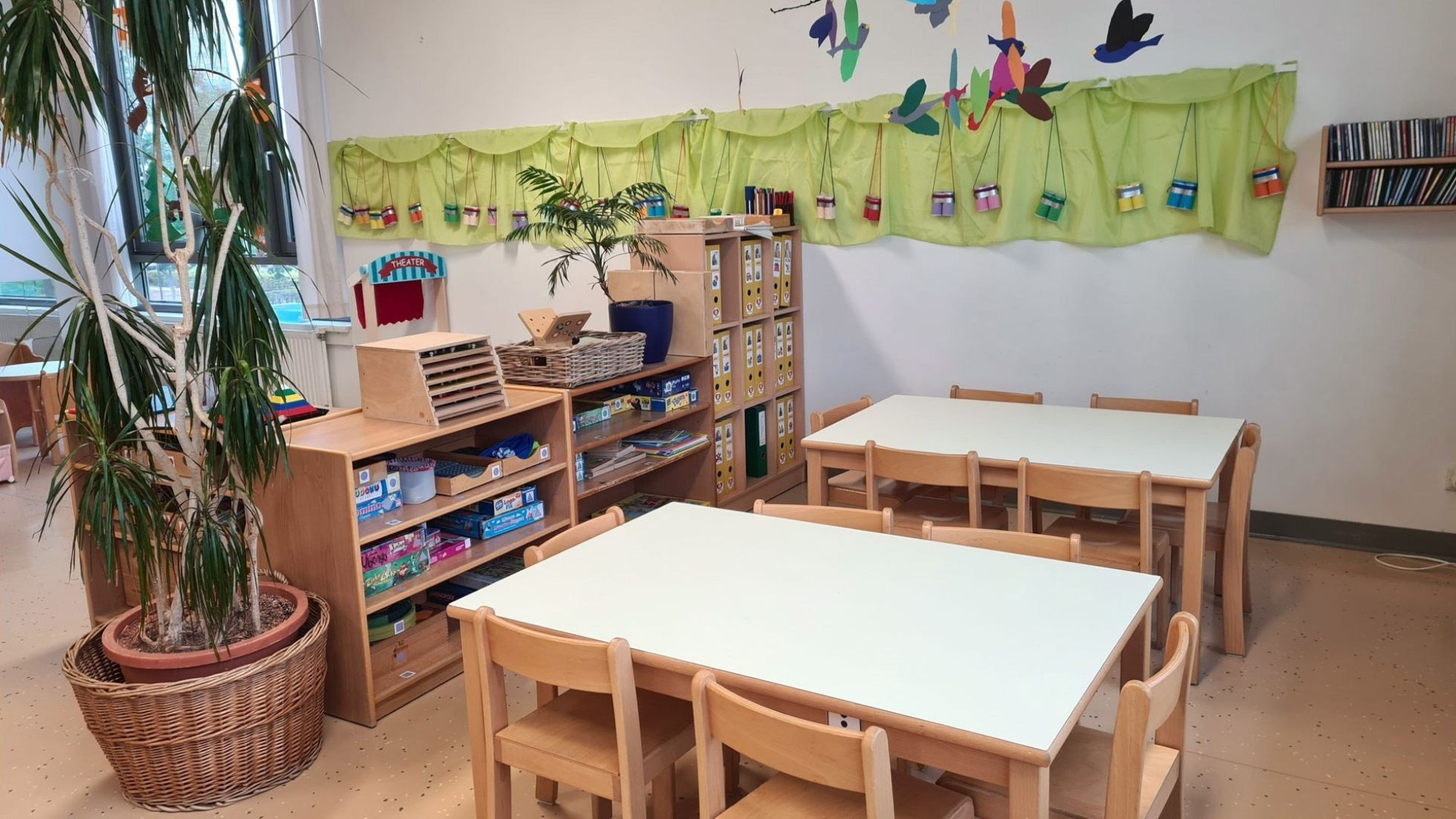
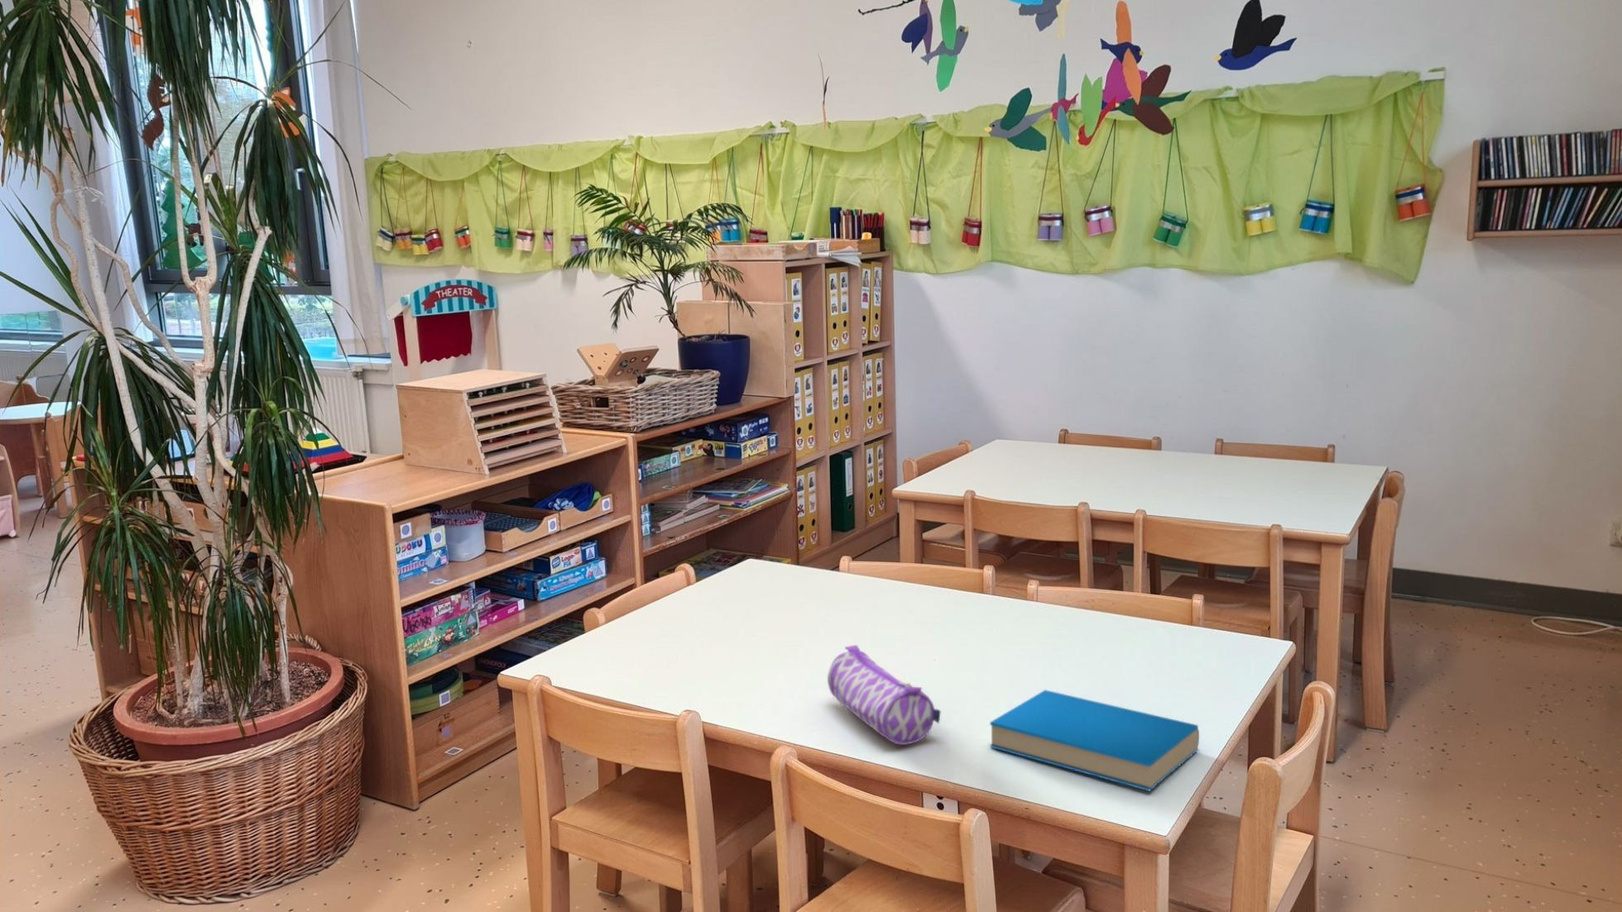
+ pencil case (878, 695)
+ book (1093, 735)
